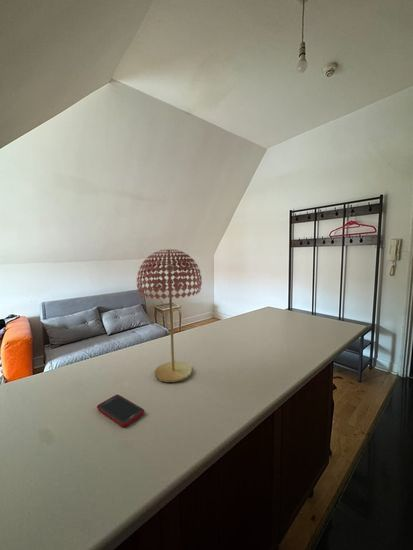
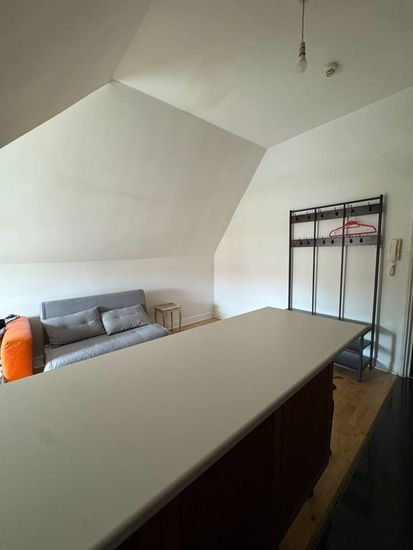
- table lamp (171, 312)
- cell phone (120, 409)
